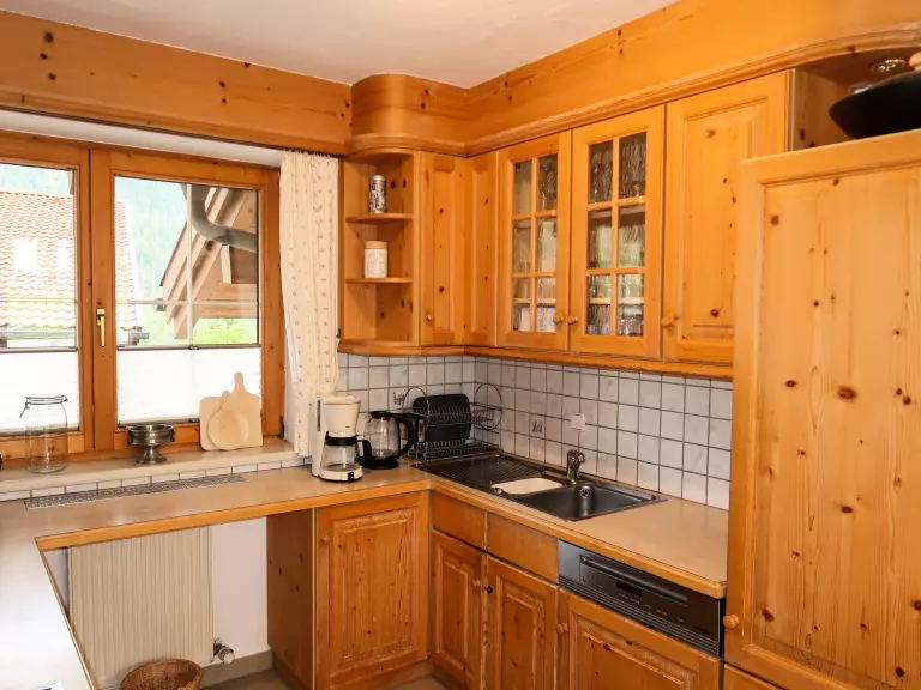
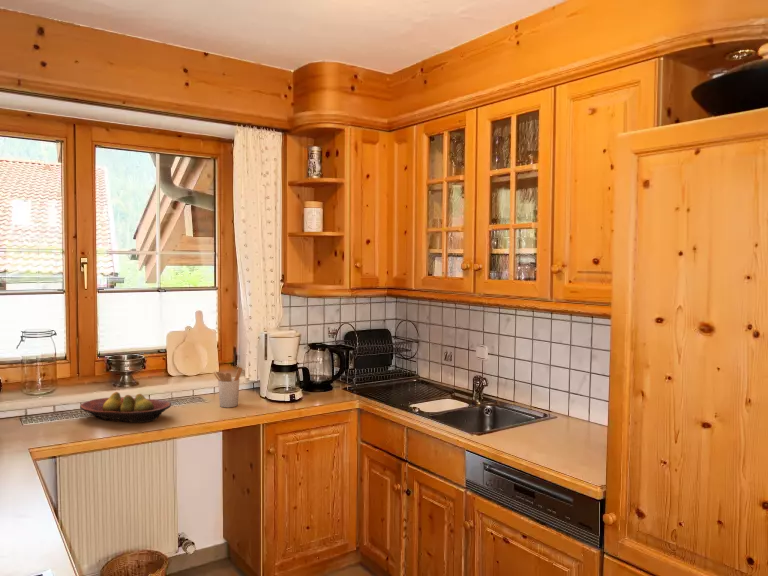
+ utensil holder (227, 387)
+ fruit bowl (126, 405)
